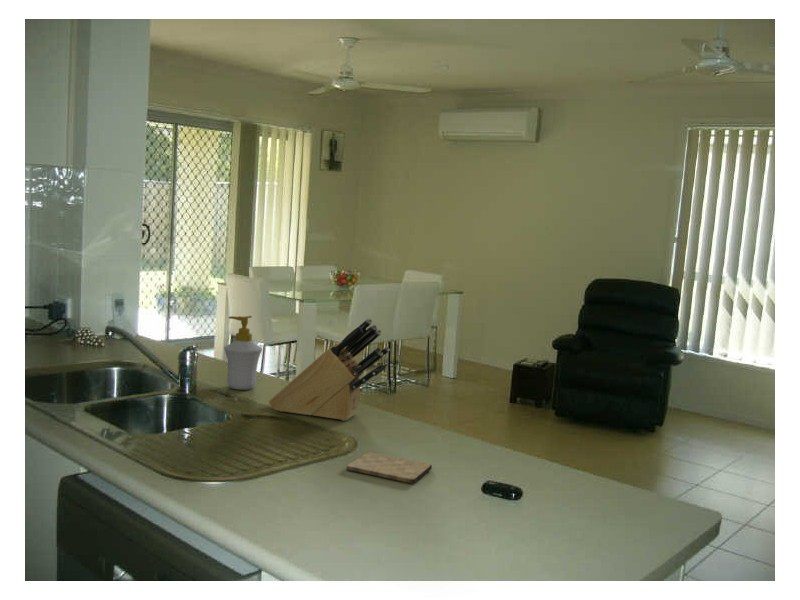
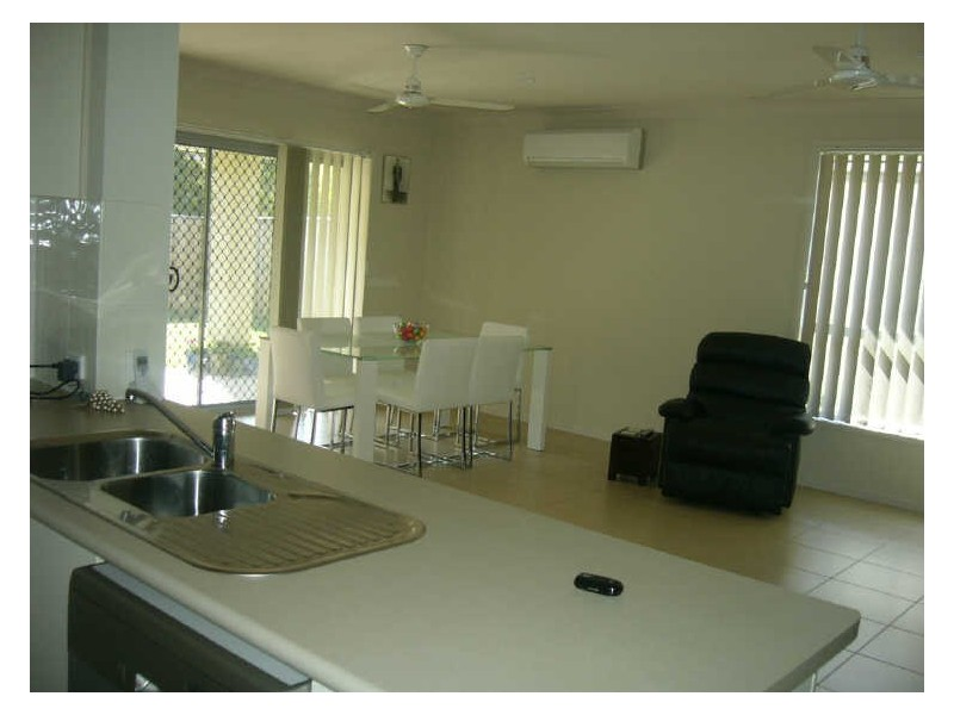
- soap bottle (243, 351)
- knife block (330, 365)
- cutting board (389, 466)
